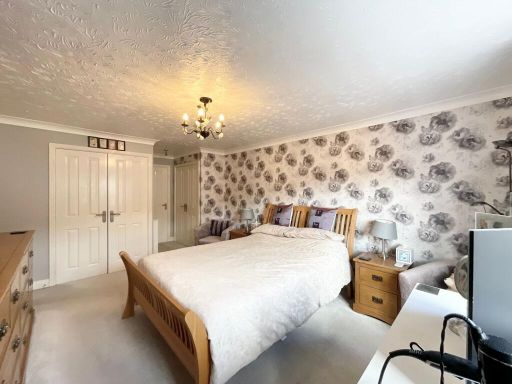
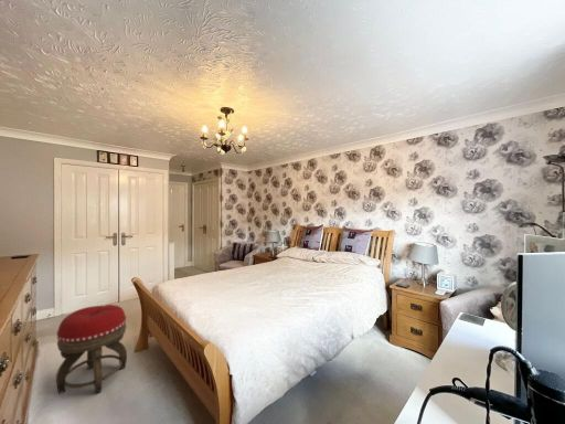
+ footstool (94, 344)
